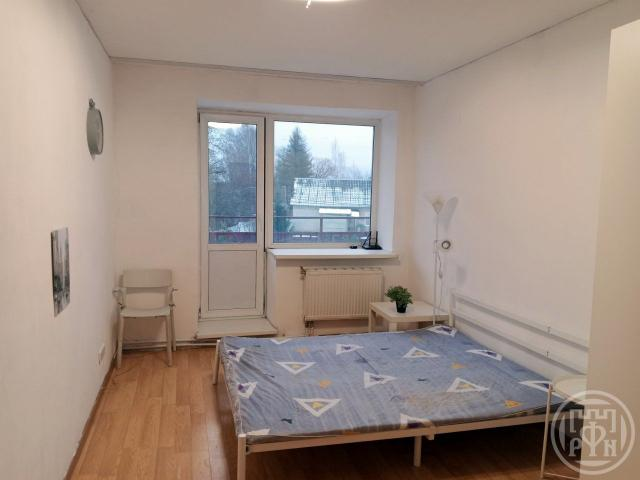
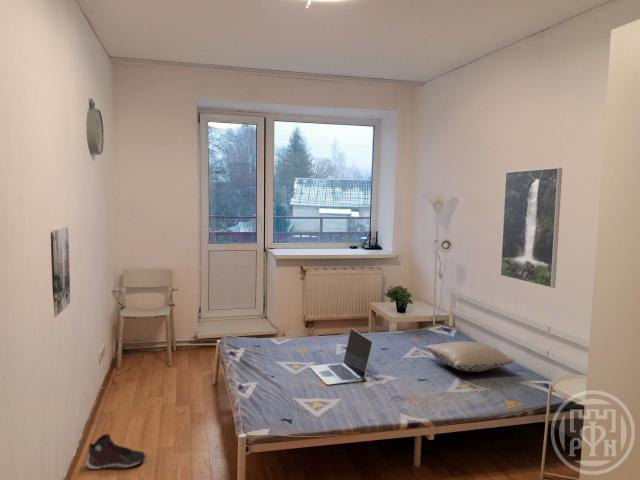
+ laptop (344, 357)
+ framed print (528, 226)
+ sneaker (116, 449)
+ pillow (467, 354)
